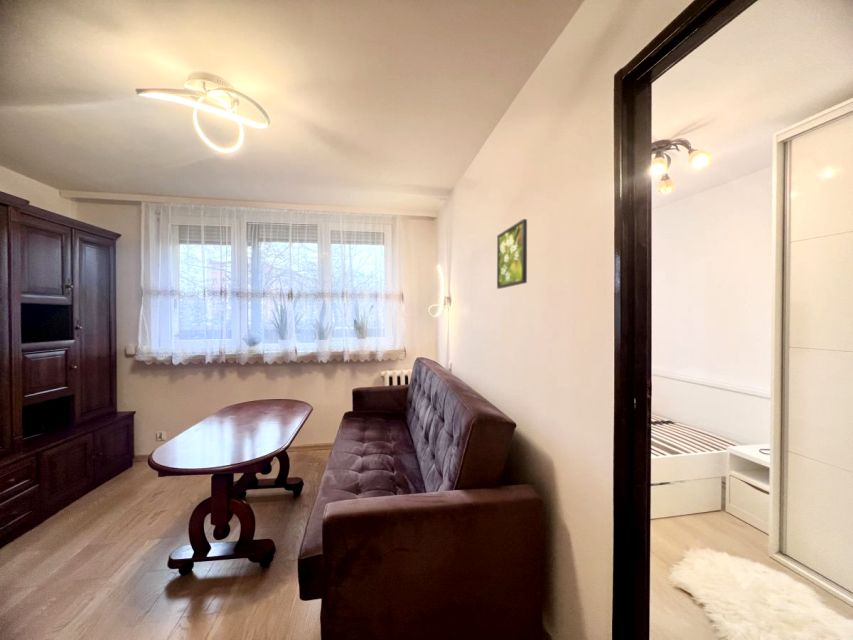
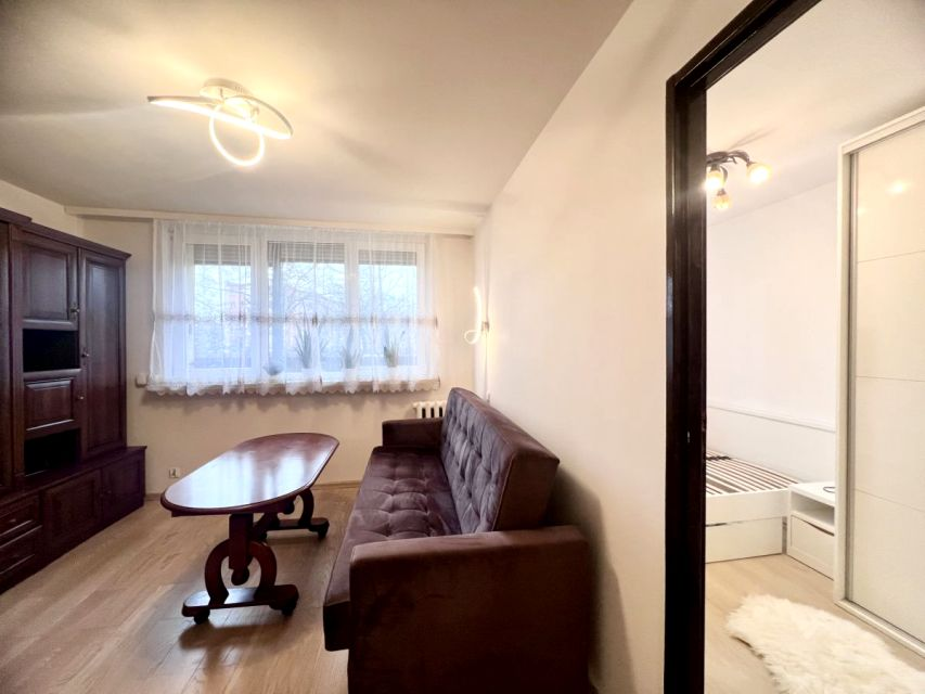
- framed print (510, 257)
